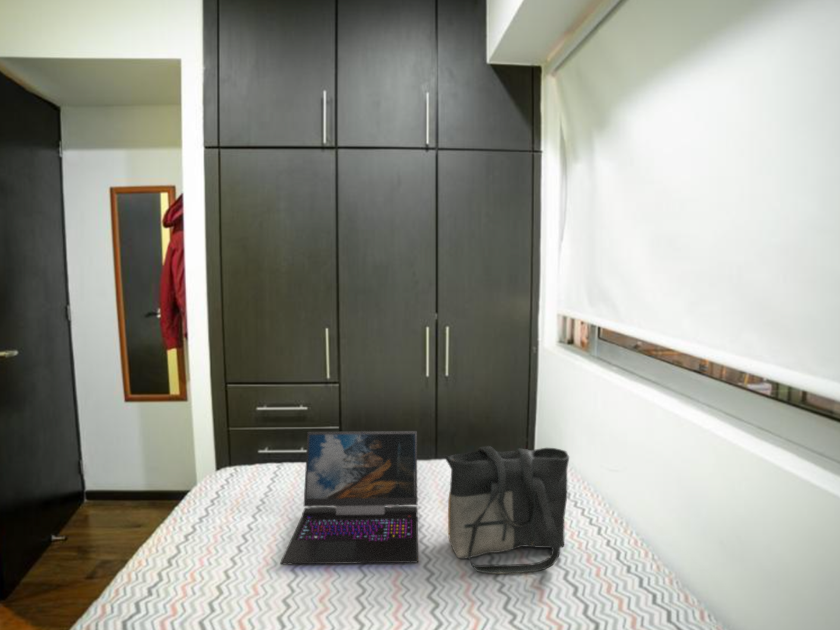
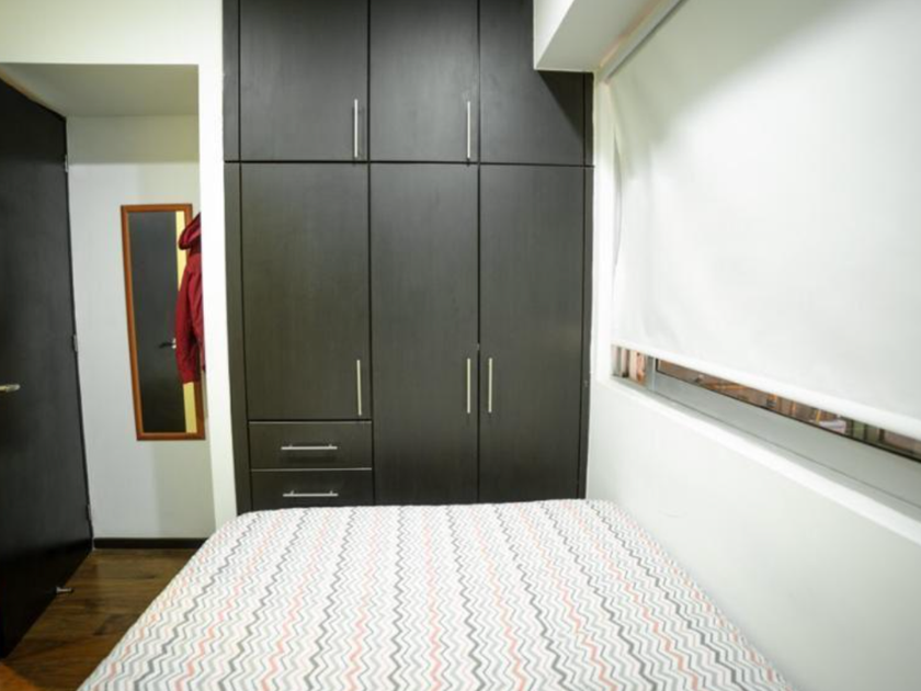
- laptop (356, 491)
- tote bag (509, 503)
